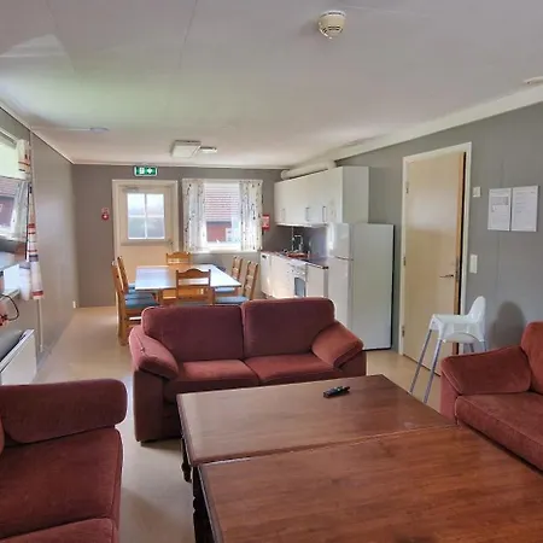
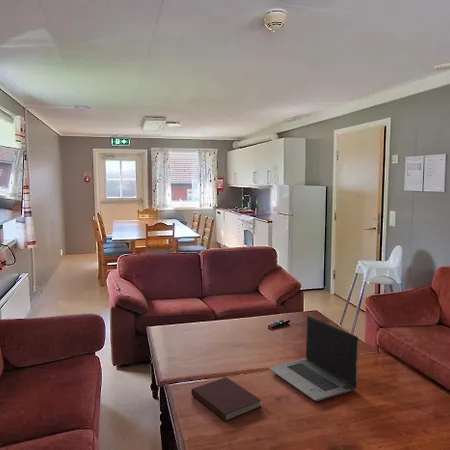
+ notebook (225, 397)
+ laptop computer (311, 355)
